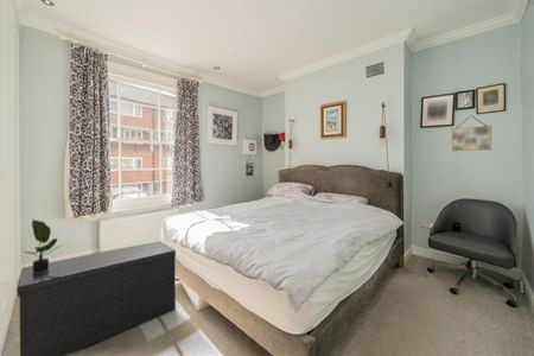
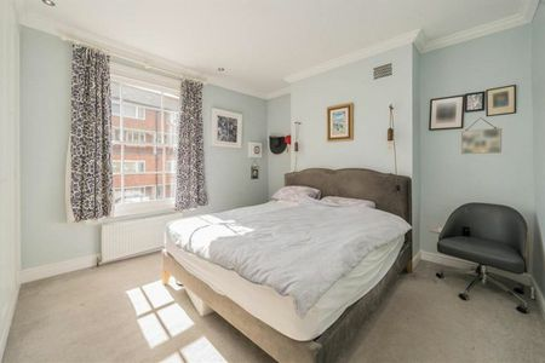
- potted plant (43, 246)
- bench (107, 290)
